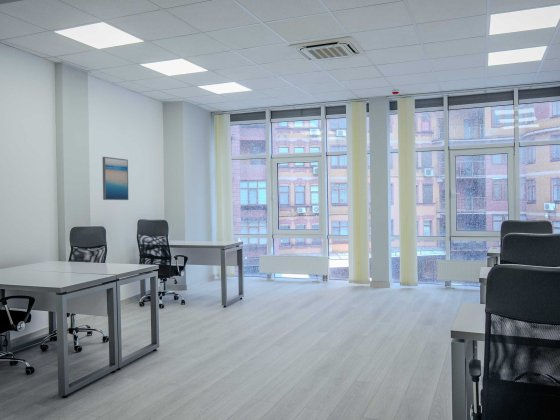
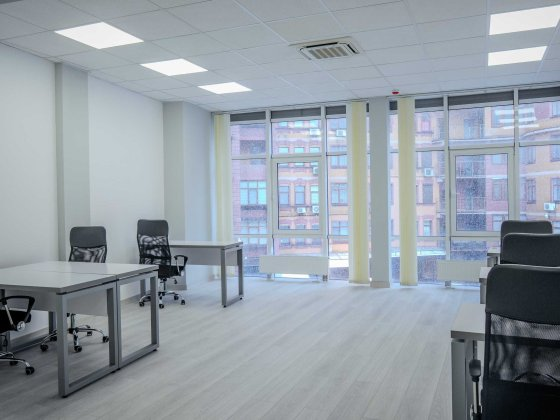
- wall art (115, 179)
